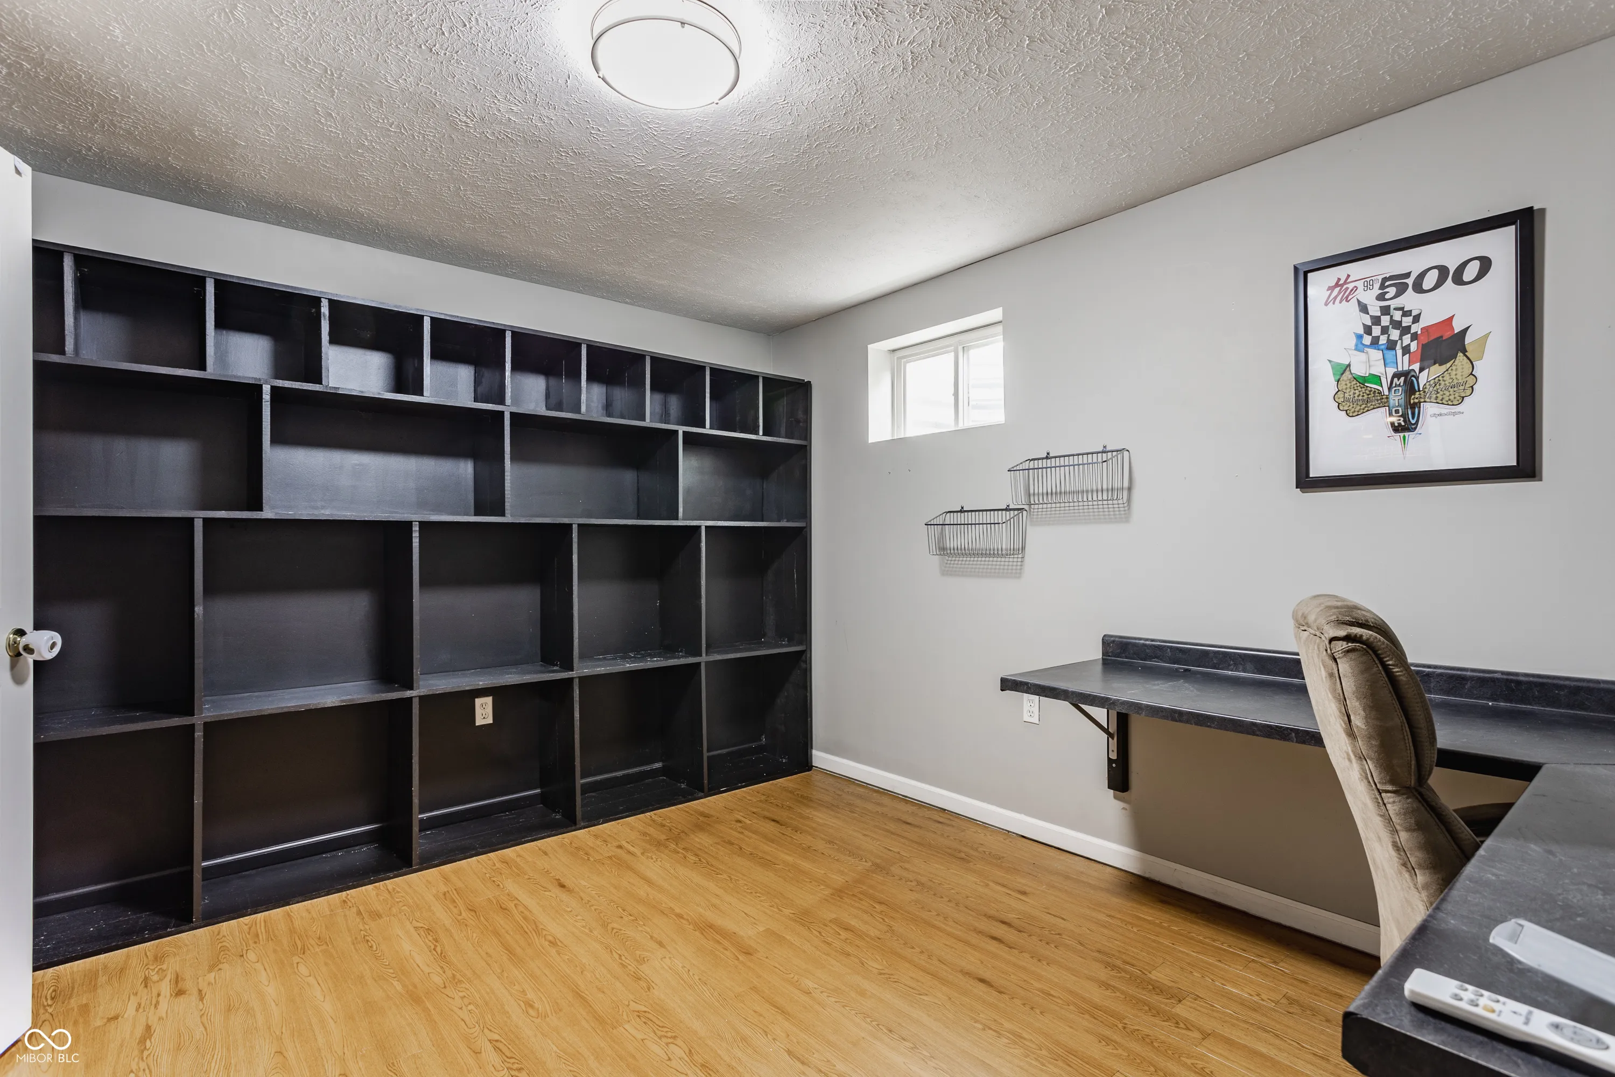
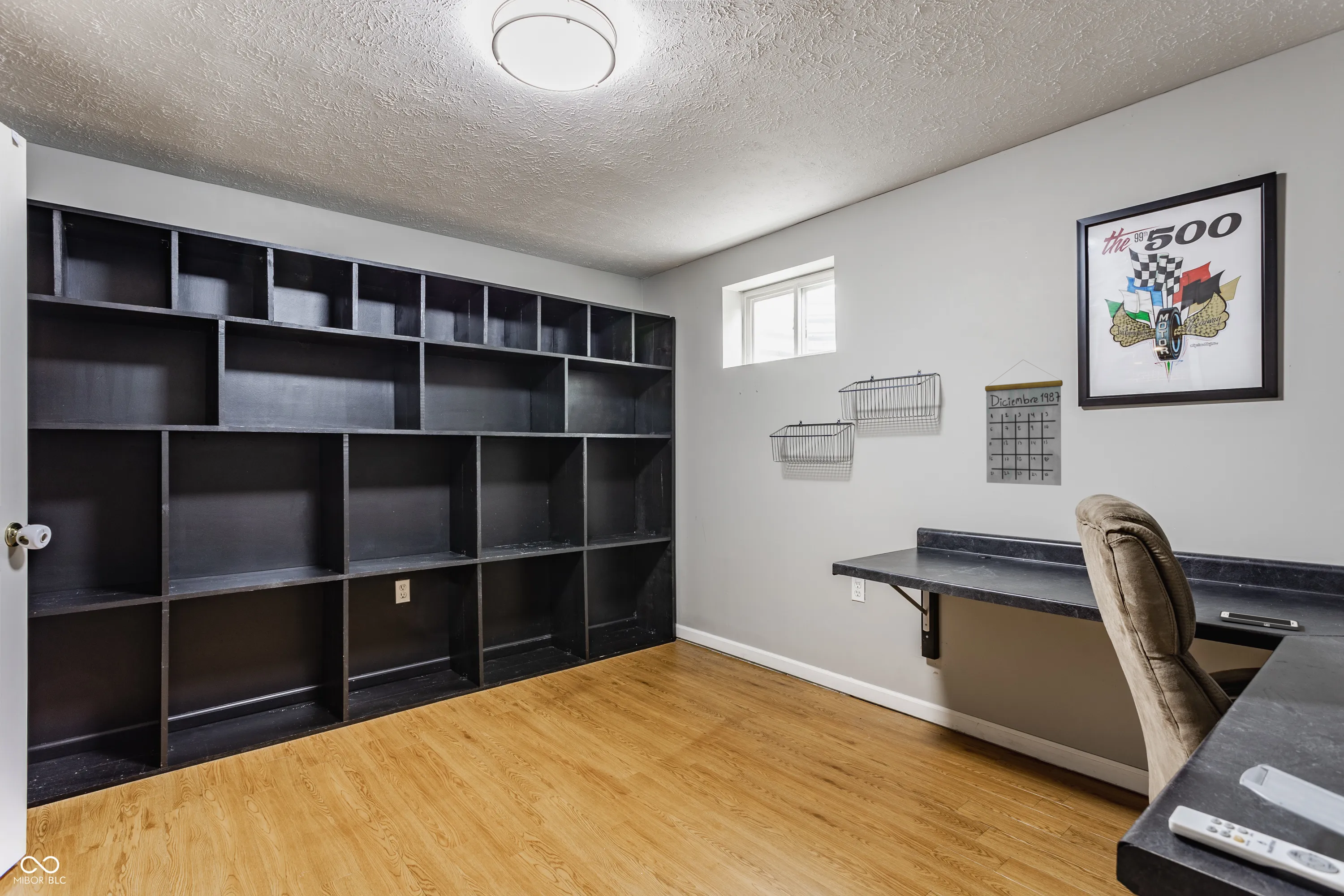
+ cell phone (1258, 620)
+ calendar (1022, 422)
